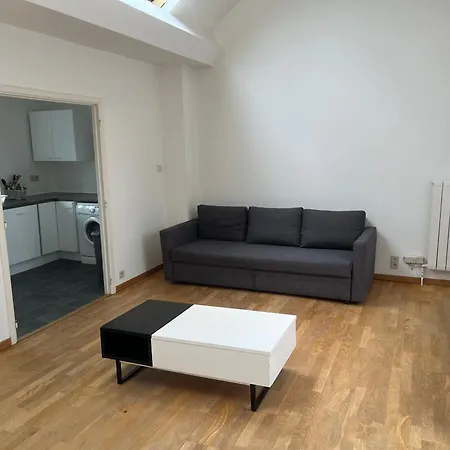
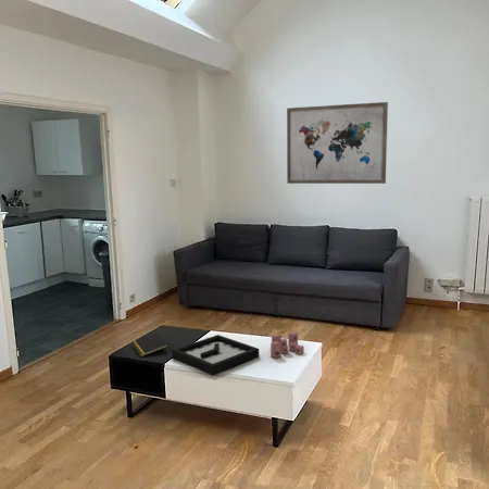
+ decorative tray (215, 353)
+ candle (285, 343)
+ wall art (335, 145)
+ notepad (149, 343)
